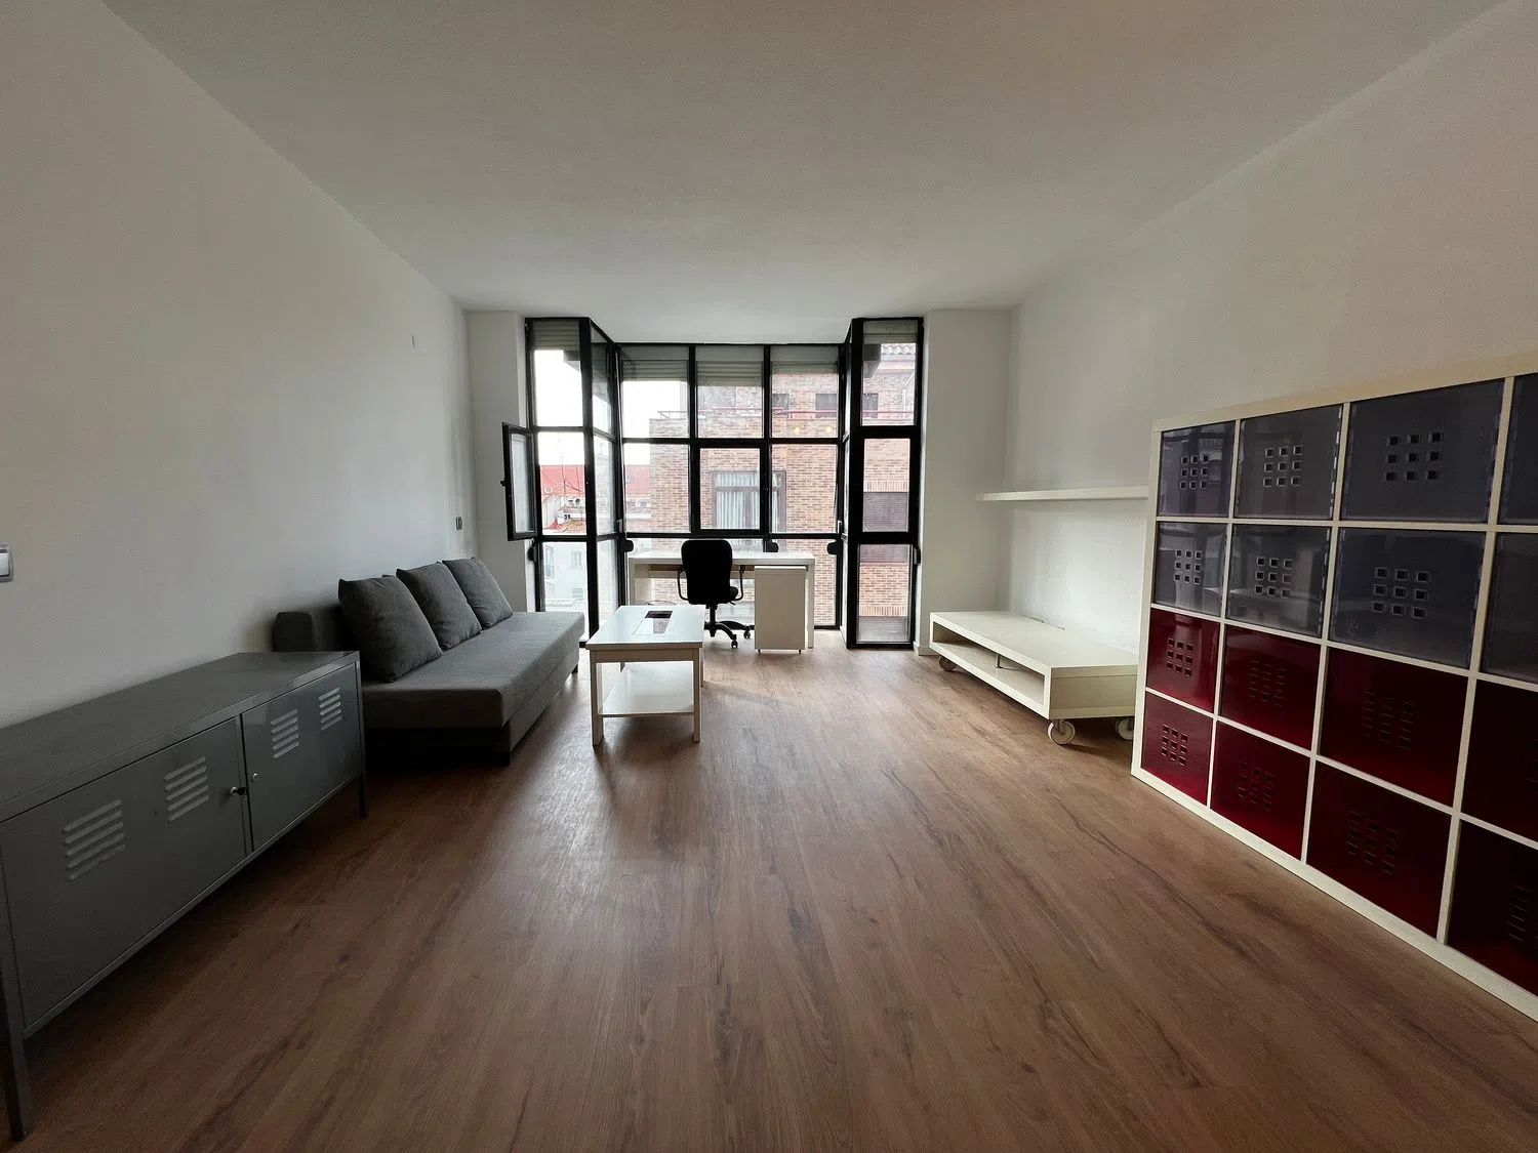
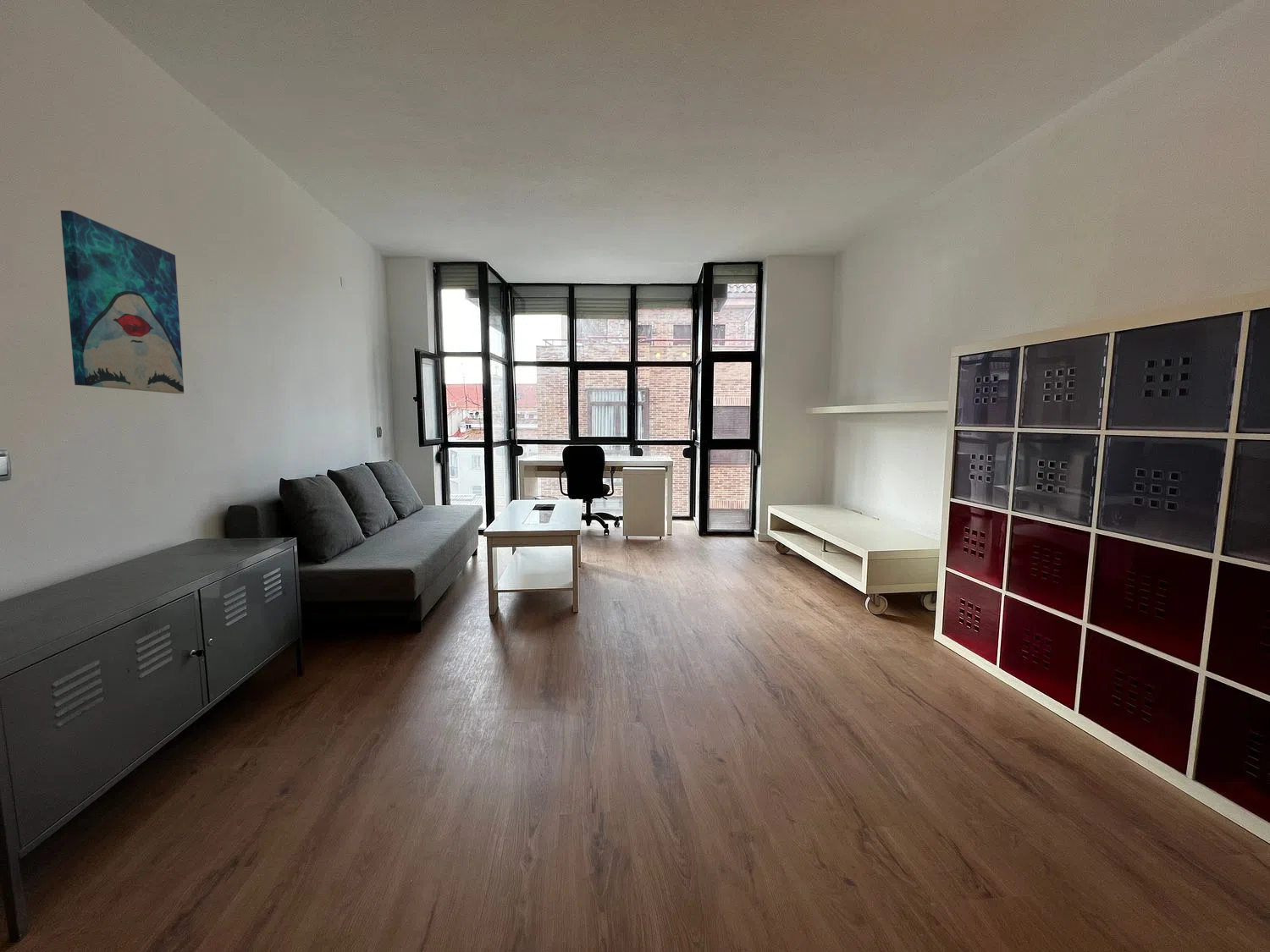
+ wall art (130, 313)
